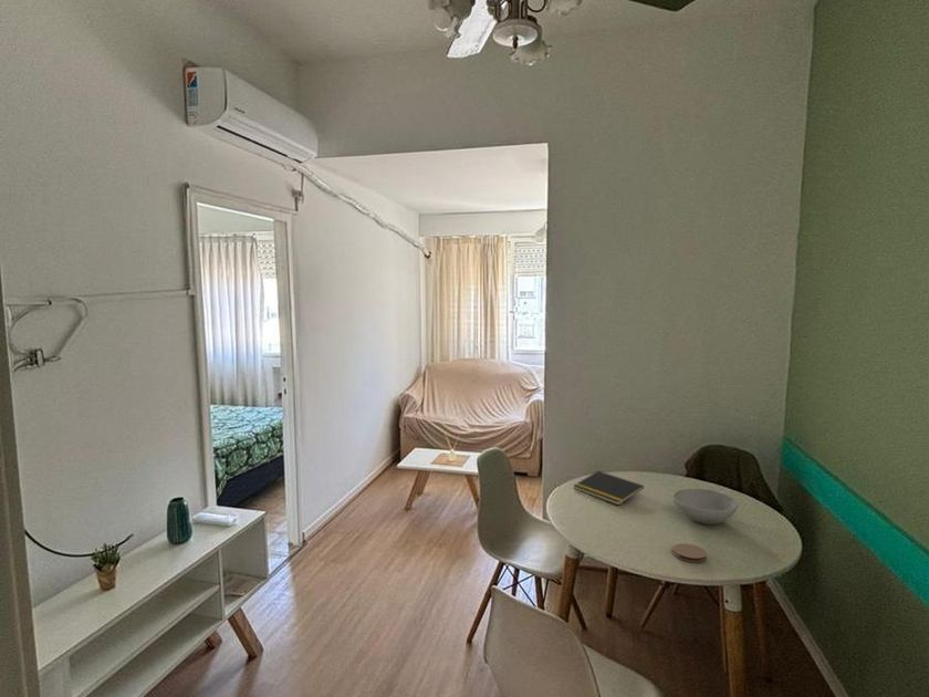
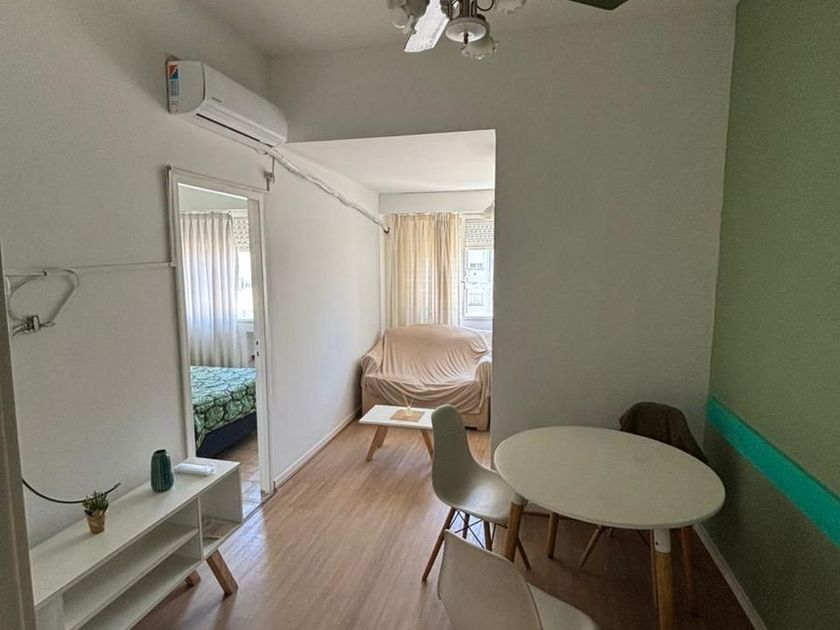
- notepad (607, 487)
- bowl (703, 509)
- coaster (689, 552)
